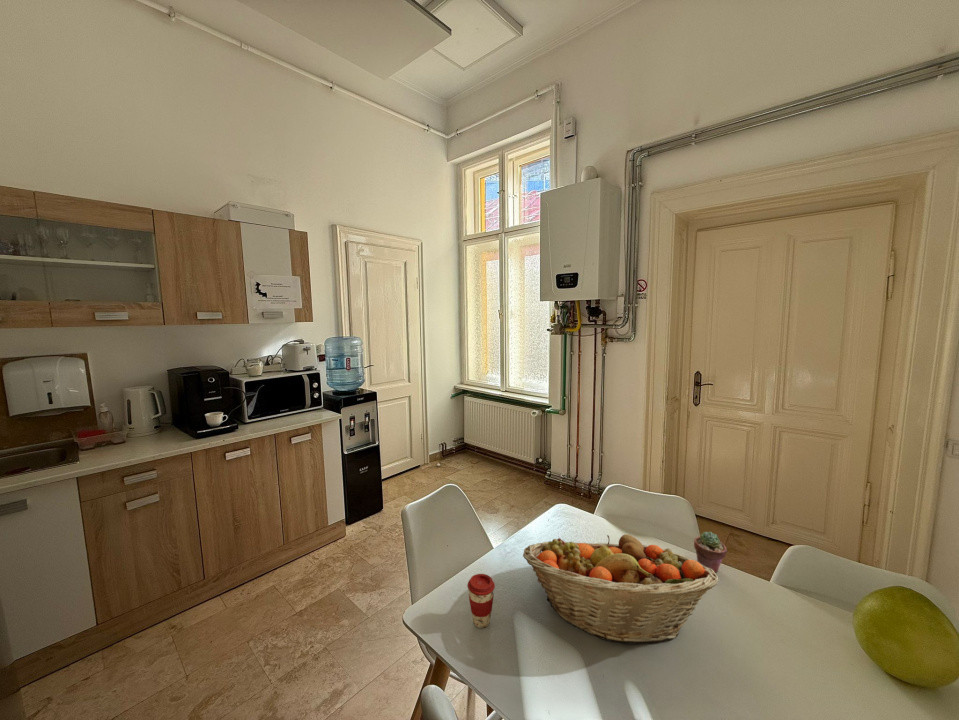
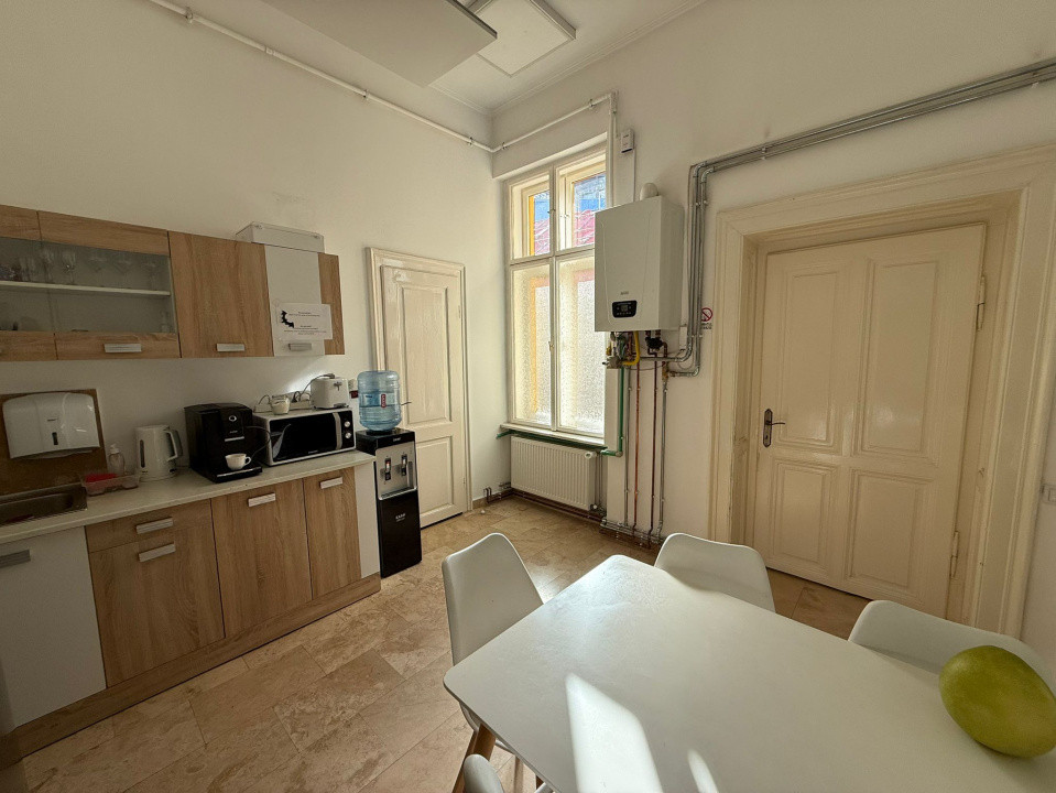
- fruit basket (613, 574)
- potted succulent (709, 551)
- coffee cup (481, 601)
